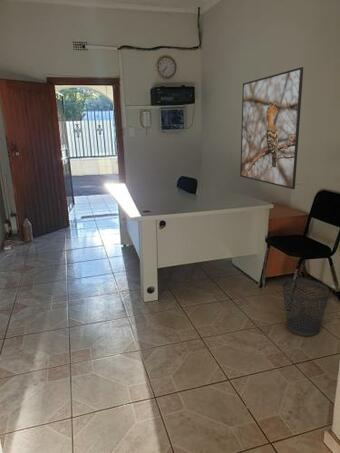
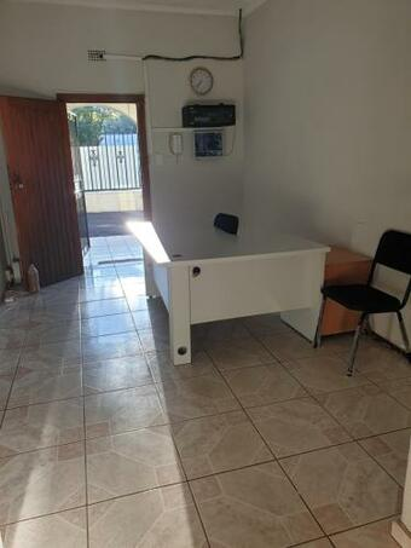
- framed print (266, 131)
- wastebasket (304, 308)
